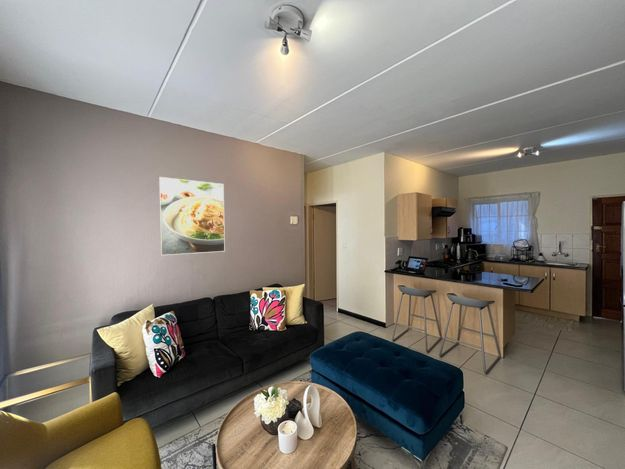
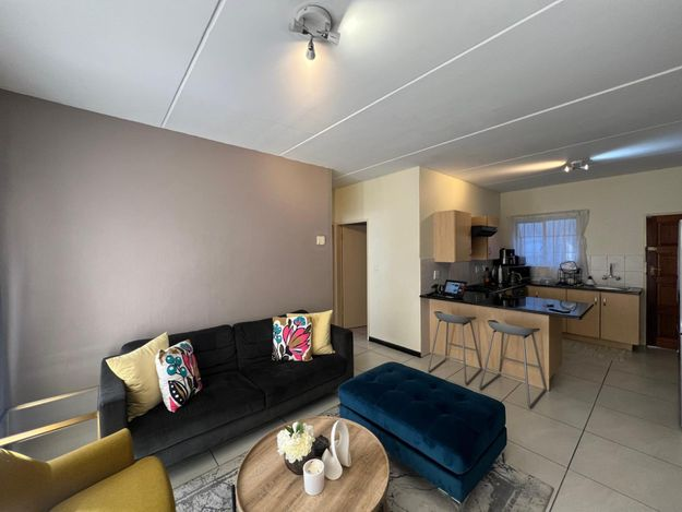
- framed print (194, 217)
